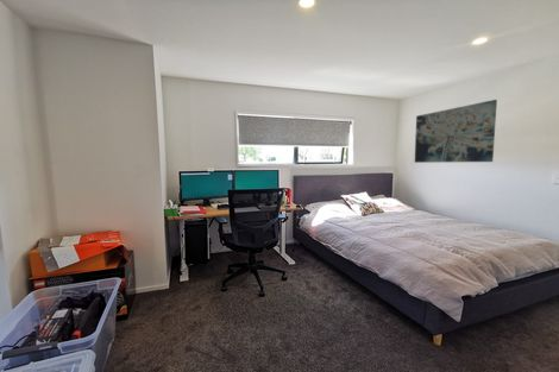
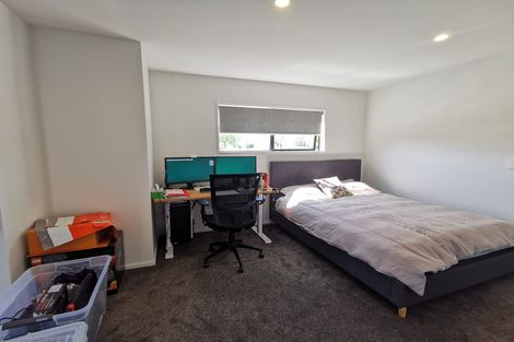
- wall art (448, 135)
